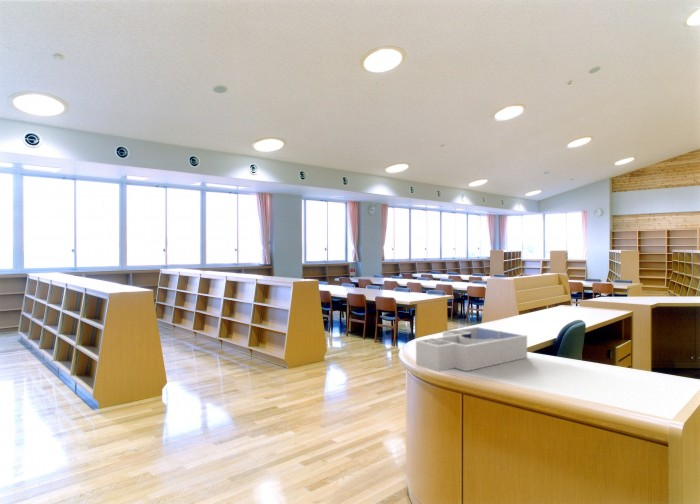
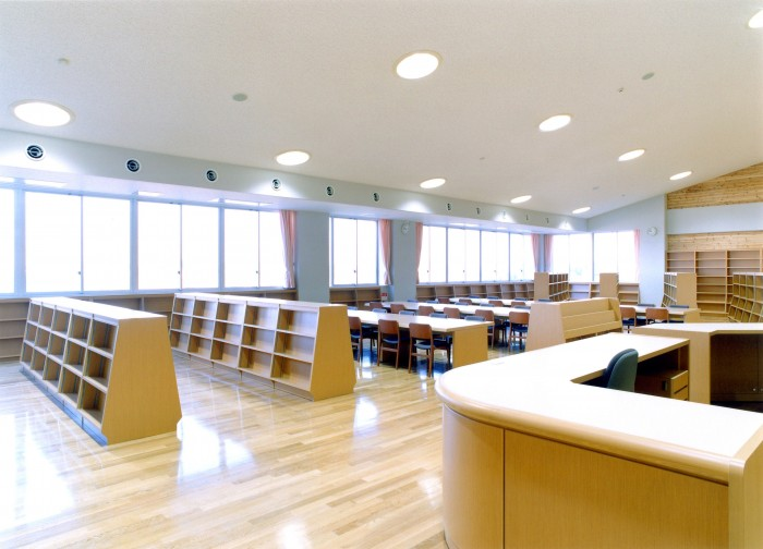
- desk organizer (465, 347)
